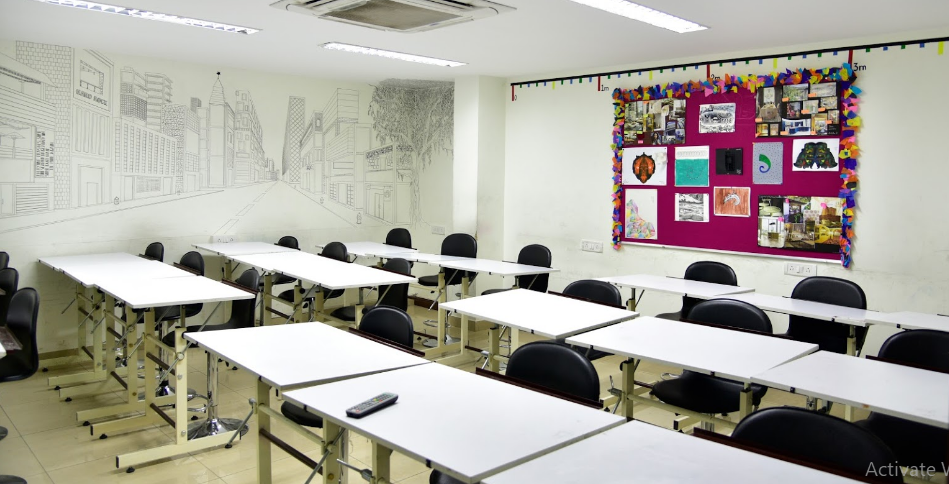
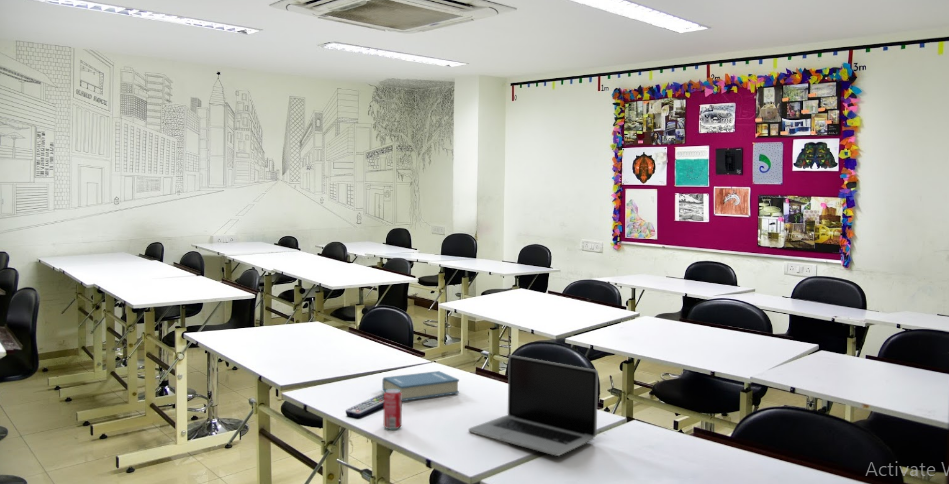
+ laptop (532, 402)
+ beverage can (392, 409)
+ hardback book (420, 385)
